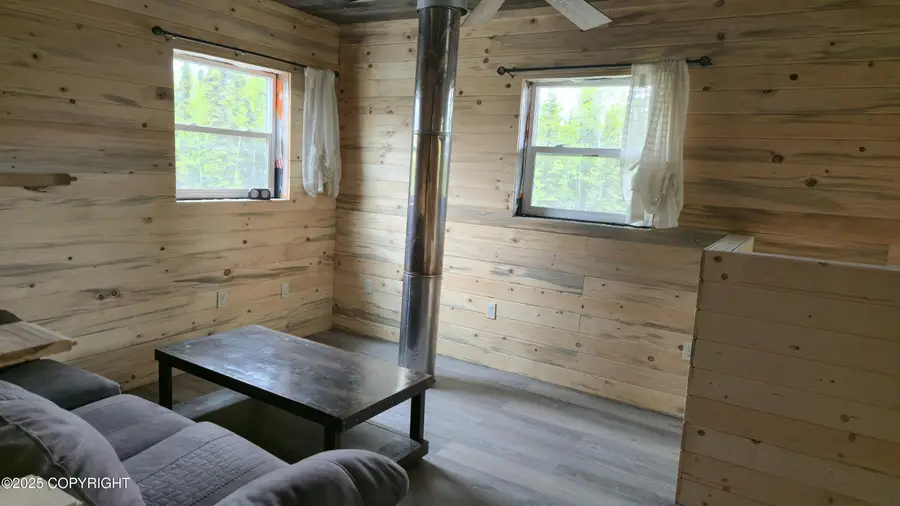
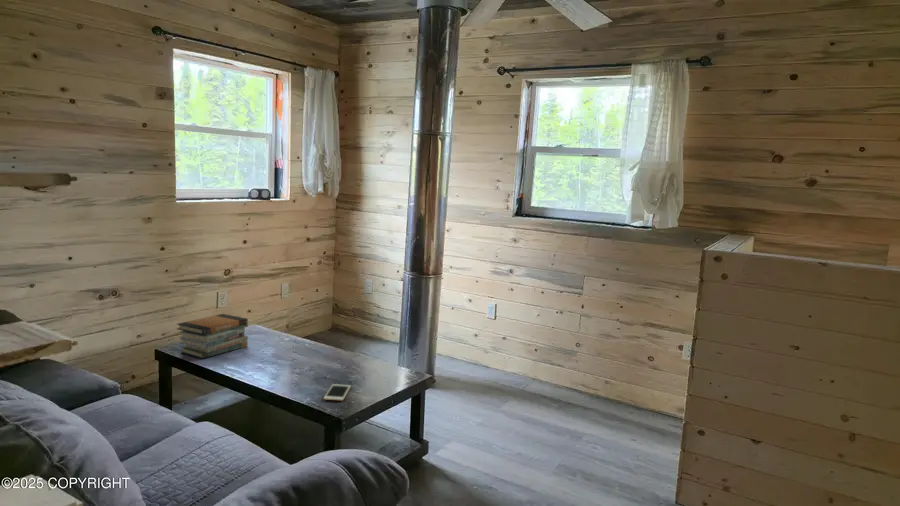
+ cell phone (337, 392)
+ book stack (213, 335)
